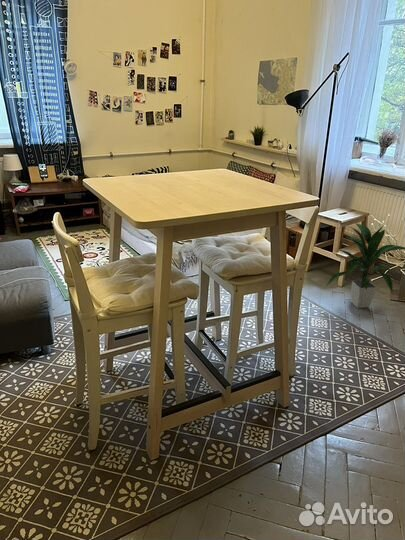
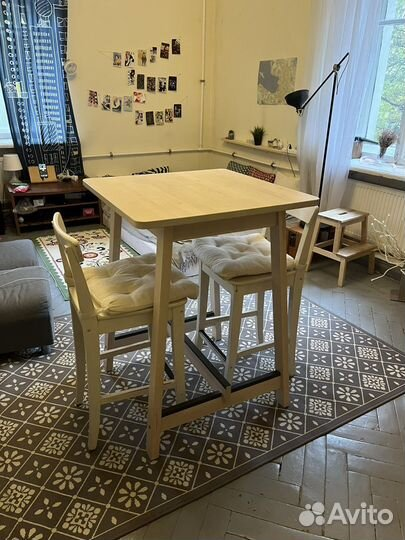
- indoor plant (364, 264)
